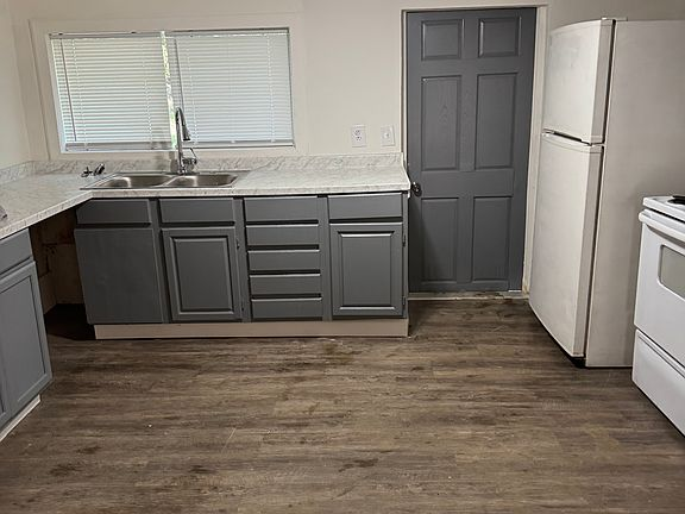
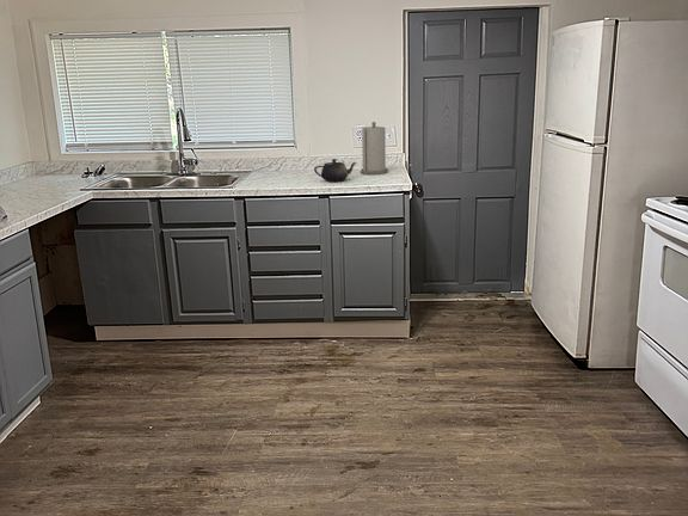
+ paper towel (374, 147)
+ teapot (336, 170)
